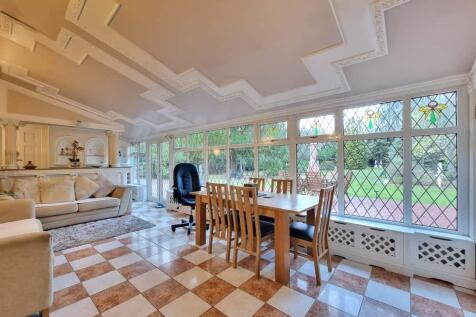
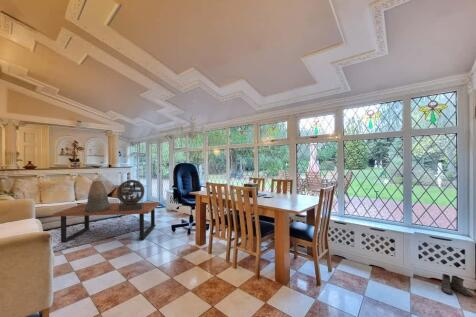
+ shelf unit (131, 194)
+ decorative urn (97, 195)
+ coffee table (112, 214)
+ boots (453, 284)
+ chandelier (192, 121)
